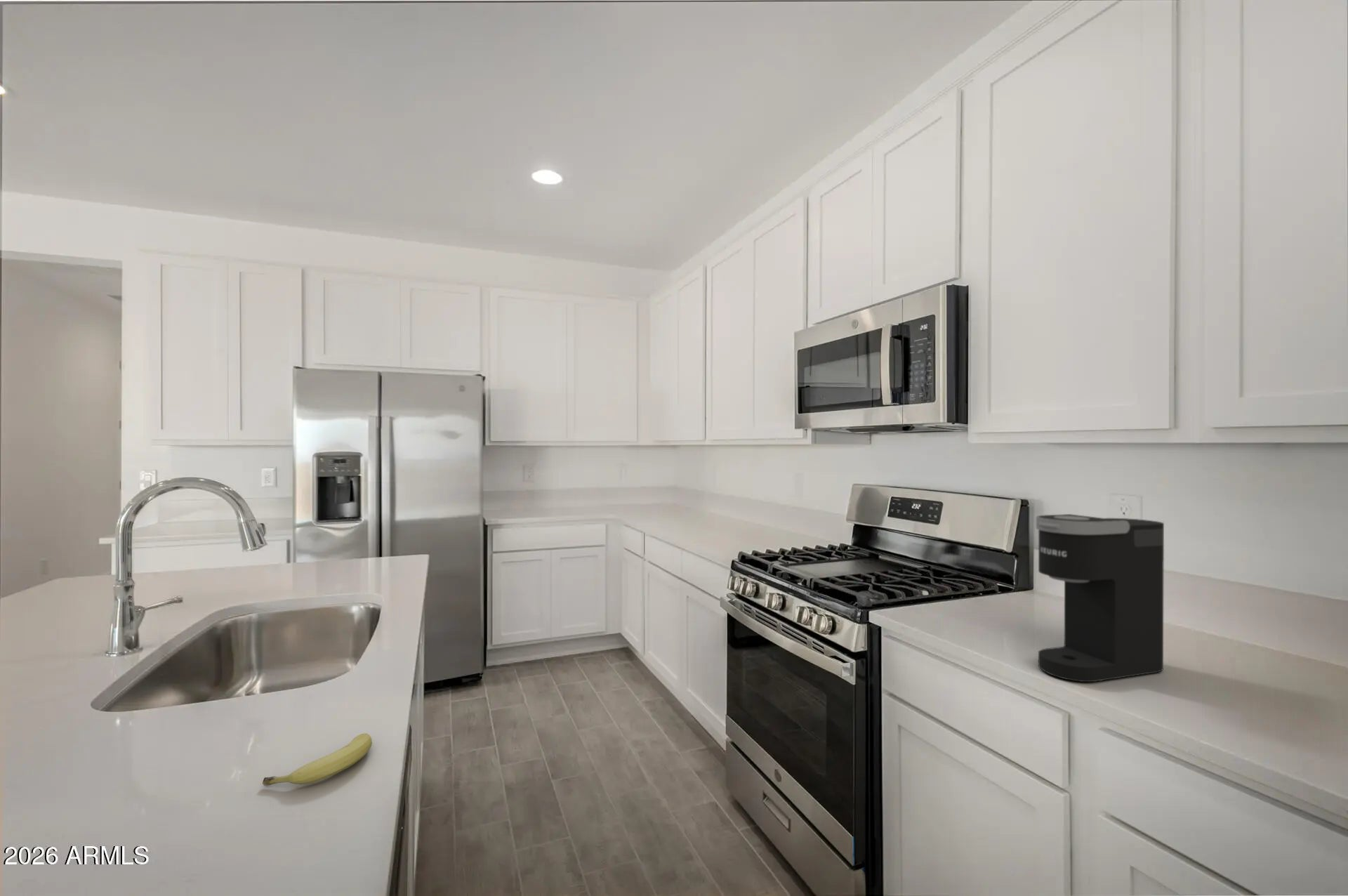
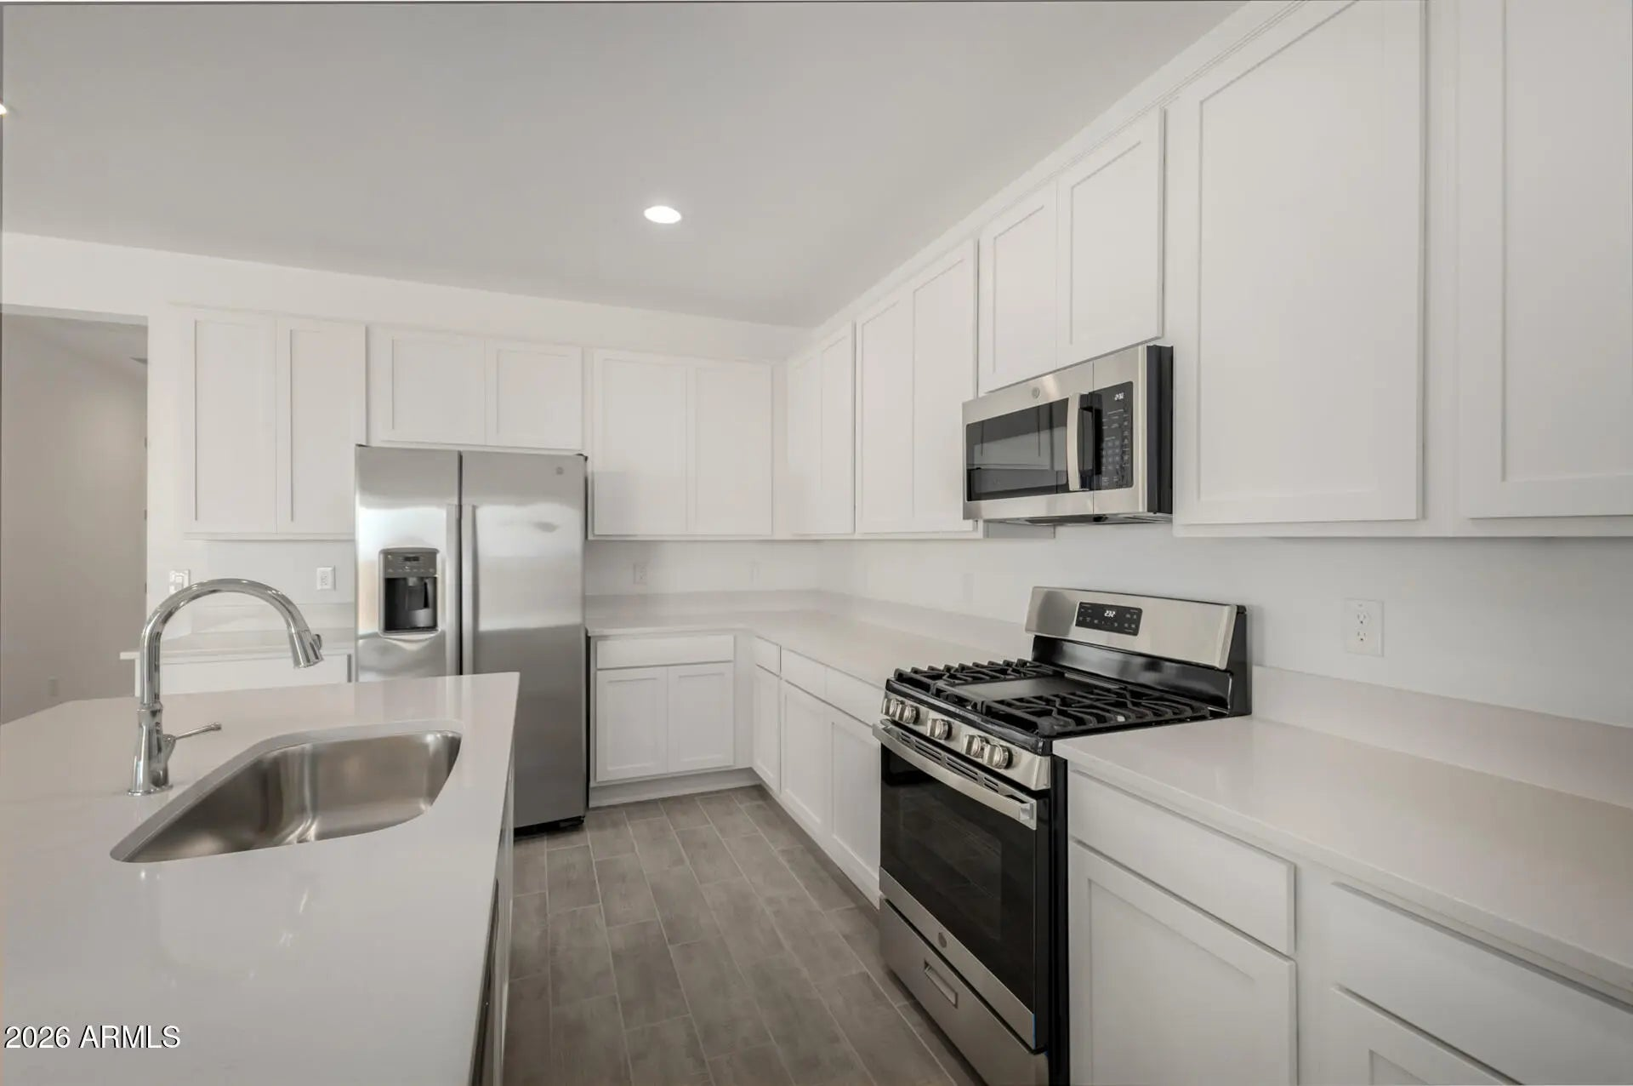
- fruit (328, 758)
- coffee maker (1099, 592)
